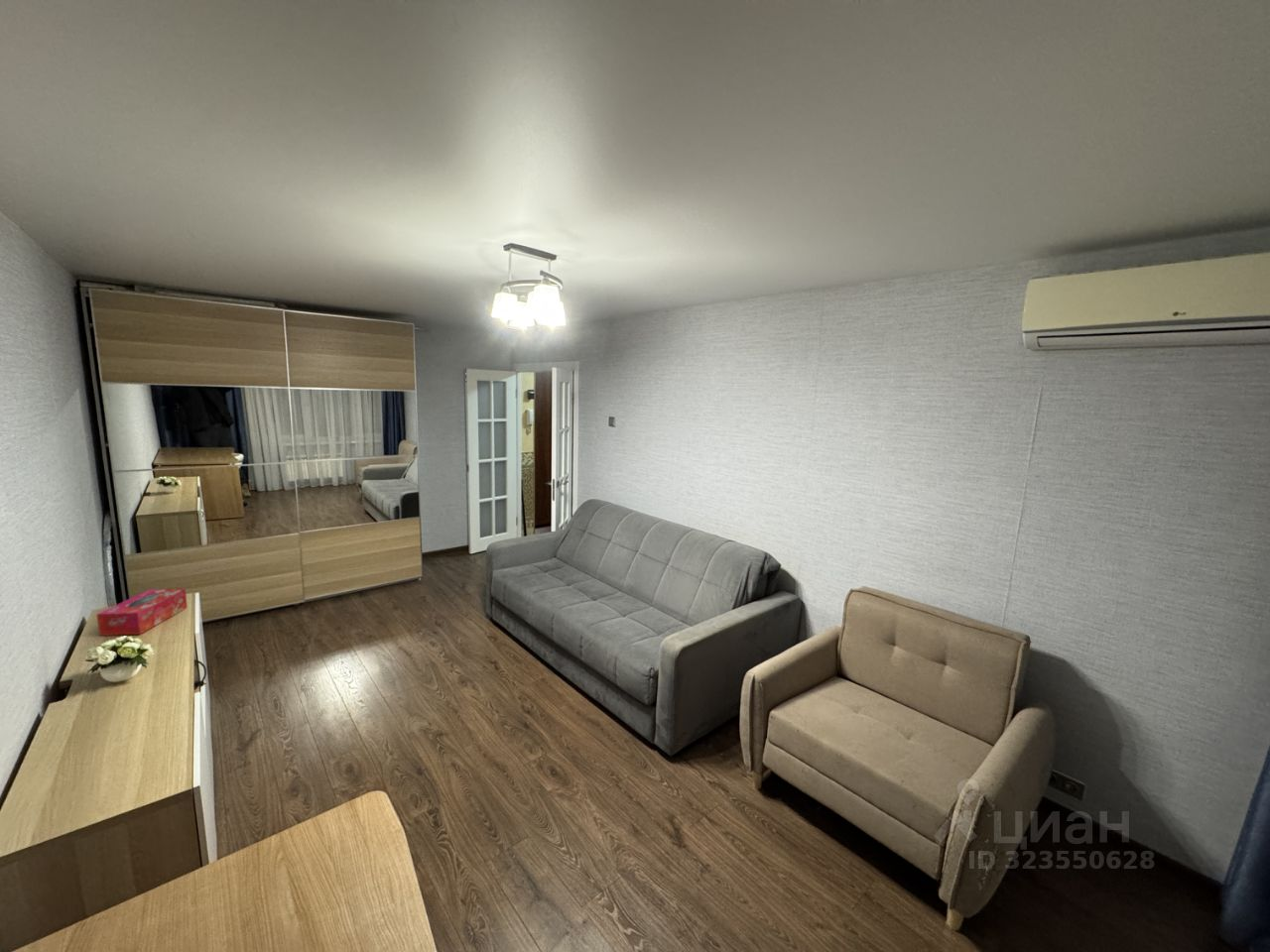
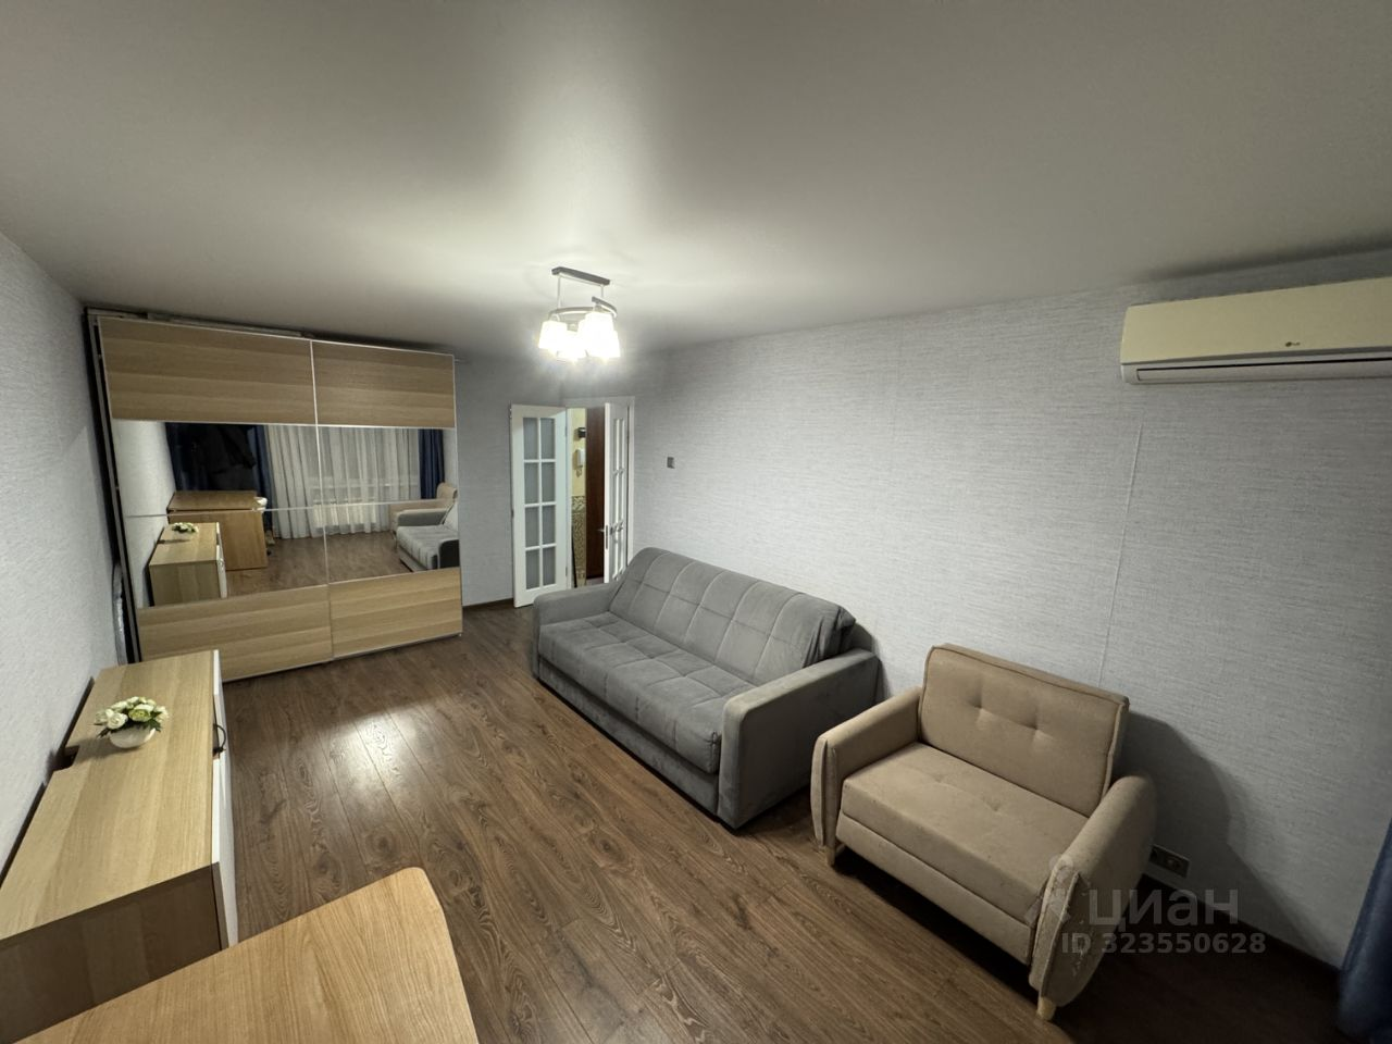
- tissue box (145, 610)
